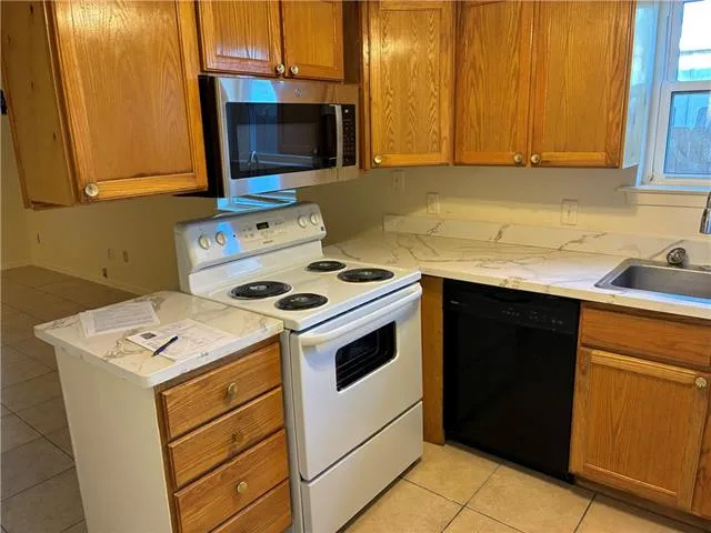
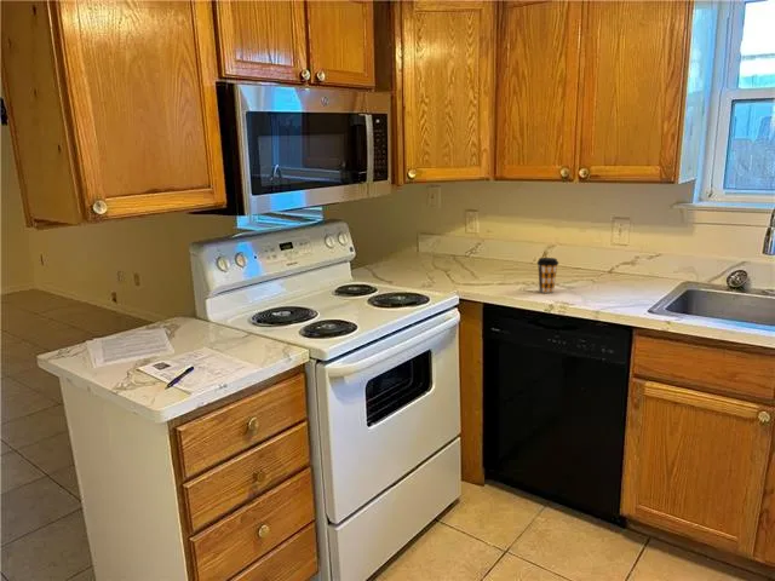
+ coffee cup (546, 275)
